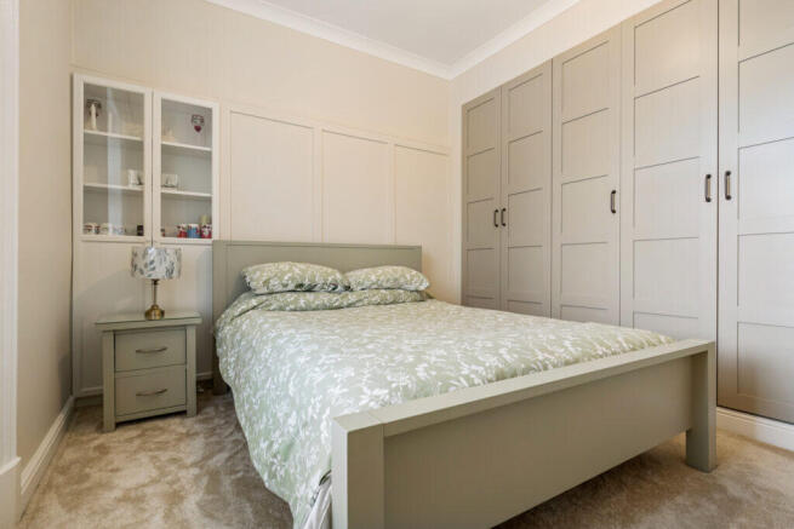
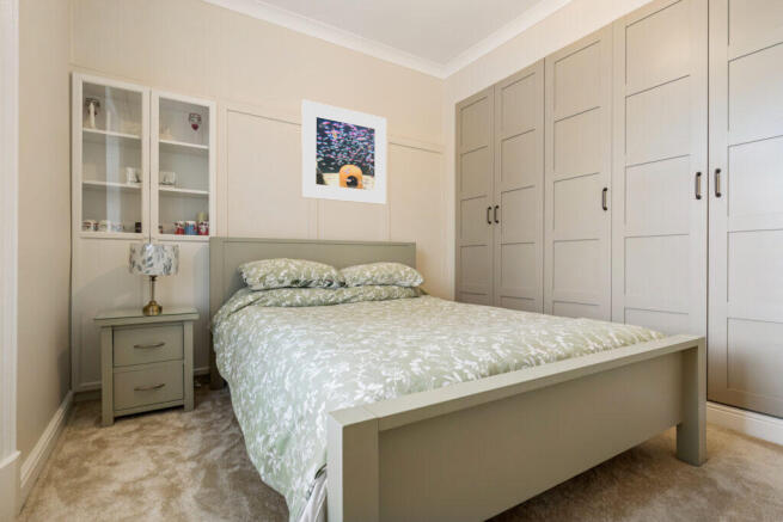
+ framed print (345, 155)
